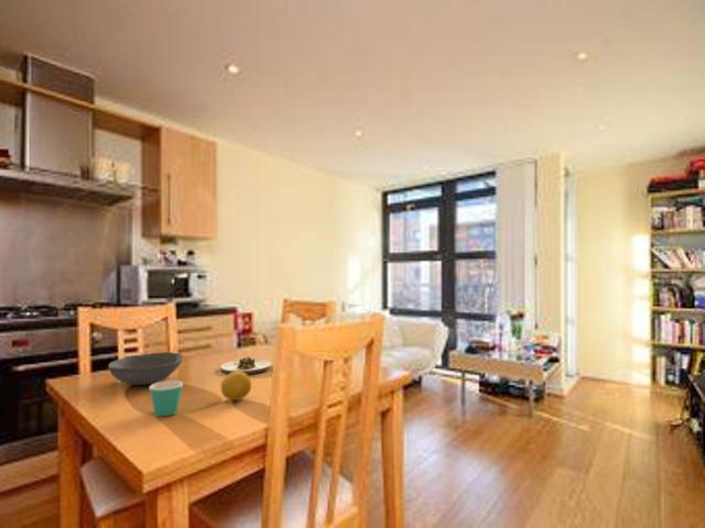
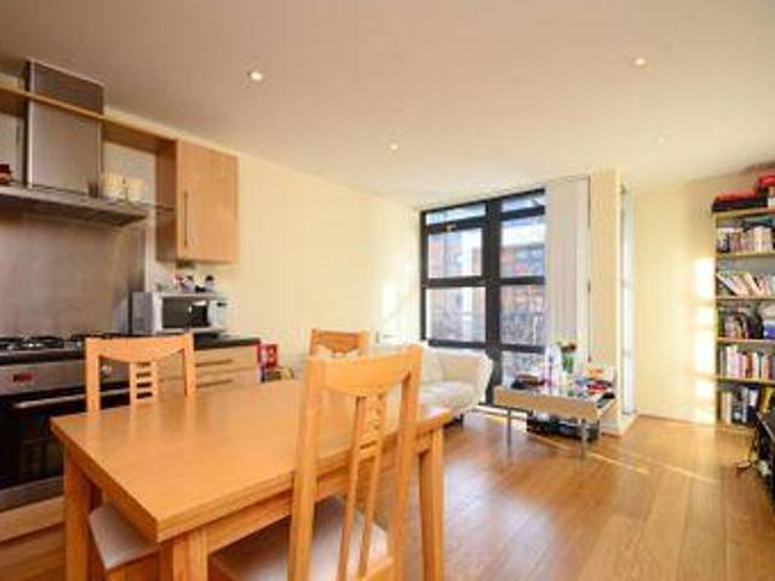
- bowl (147, 370)
- salad plate (246, 362)
- mug (166, 396)
- fruit (236, 385)
